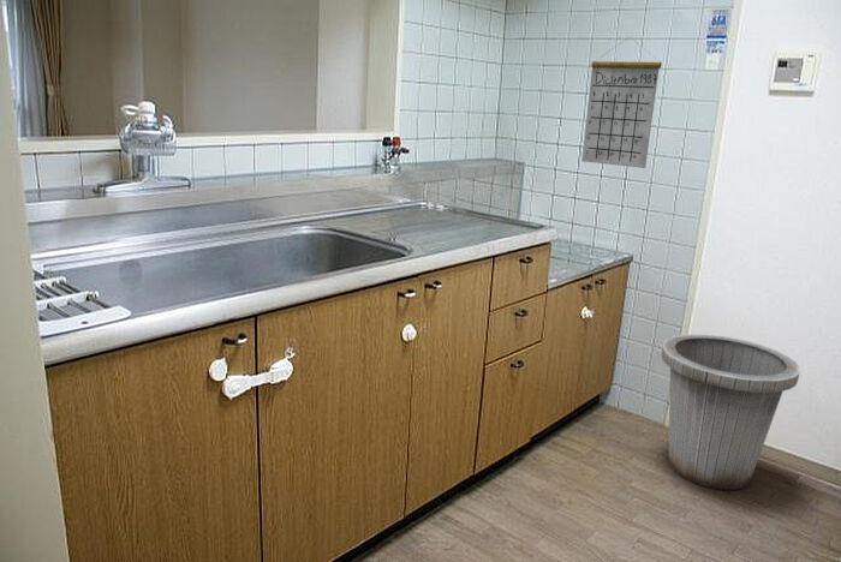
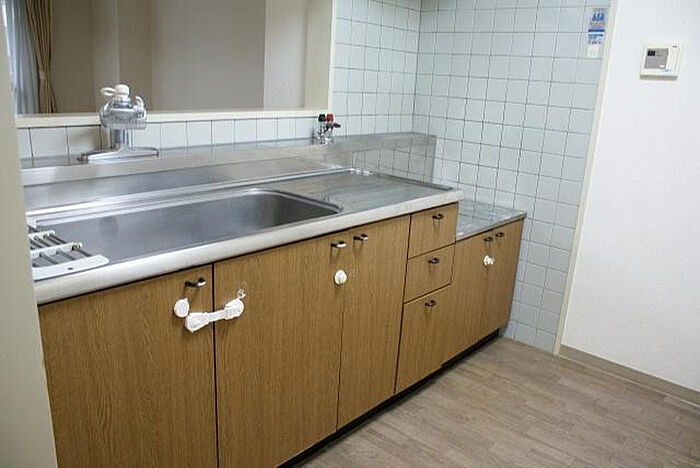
- calendar (620, 101)
- trash can (718, 413)
